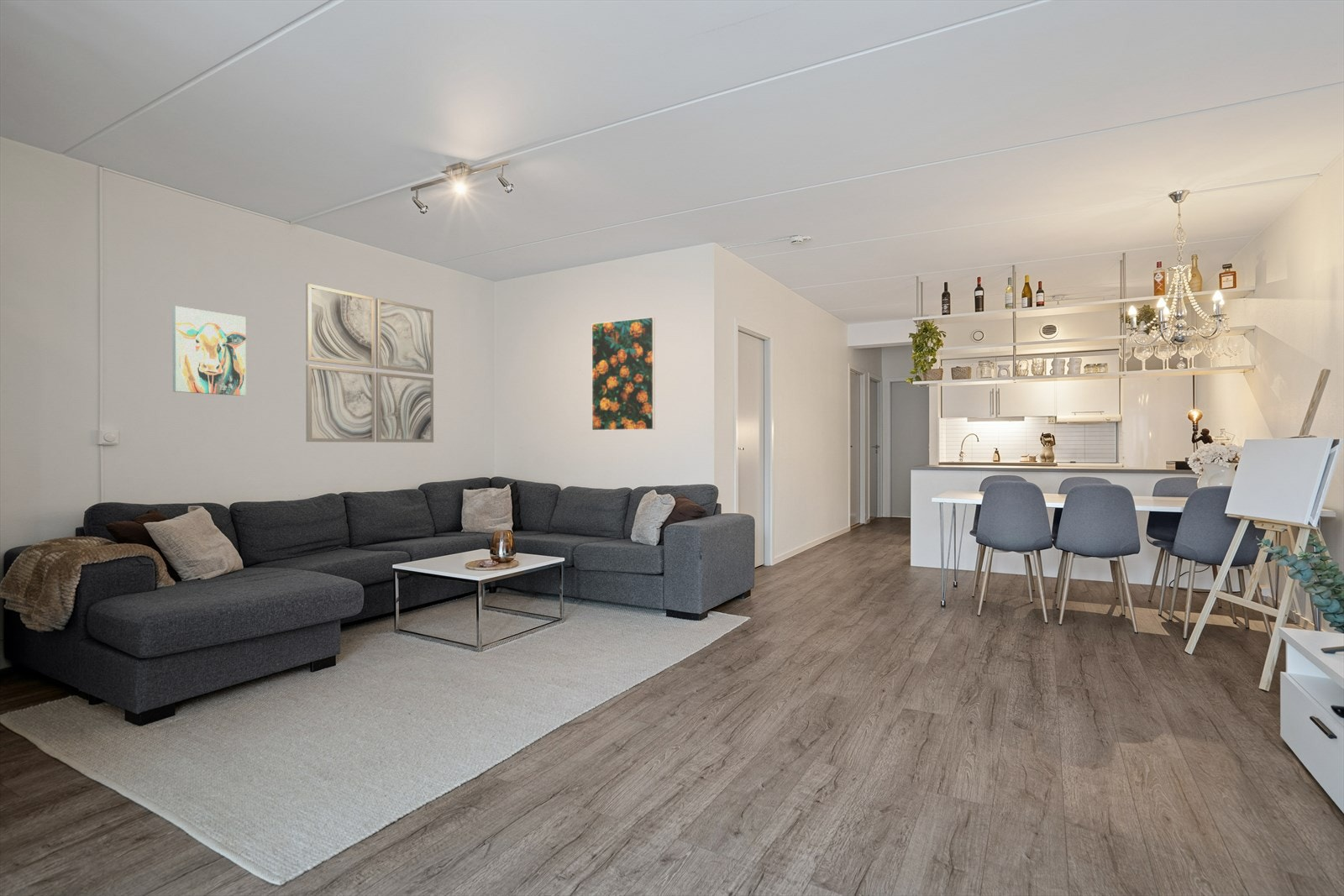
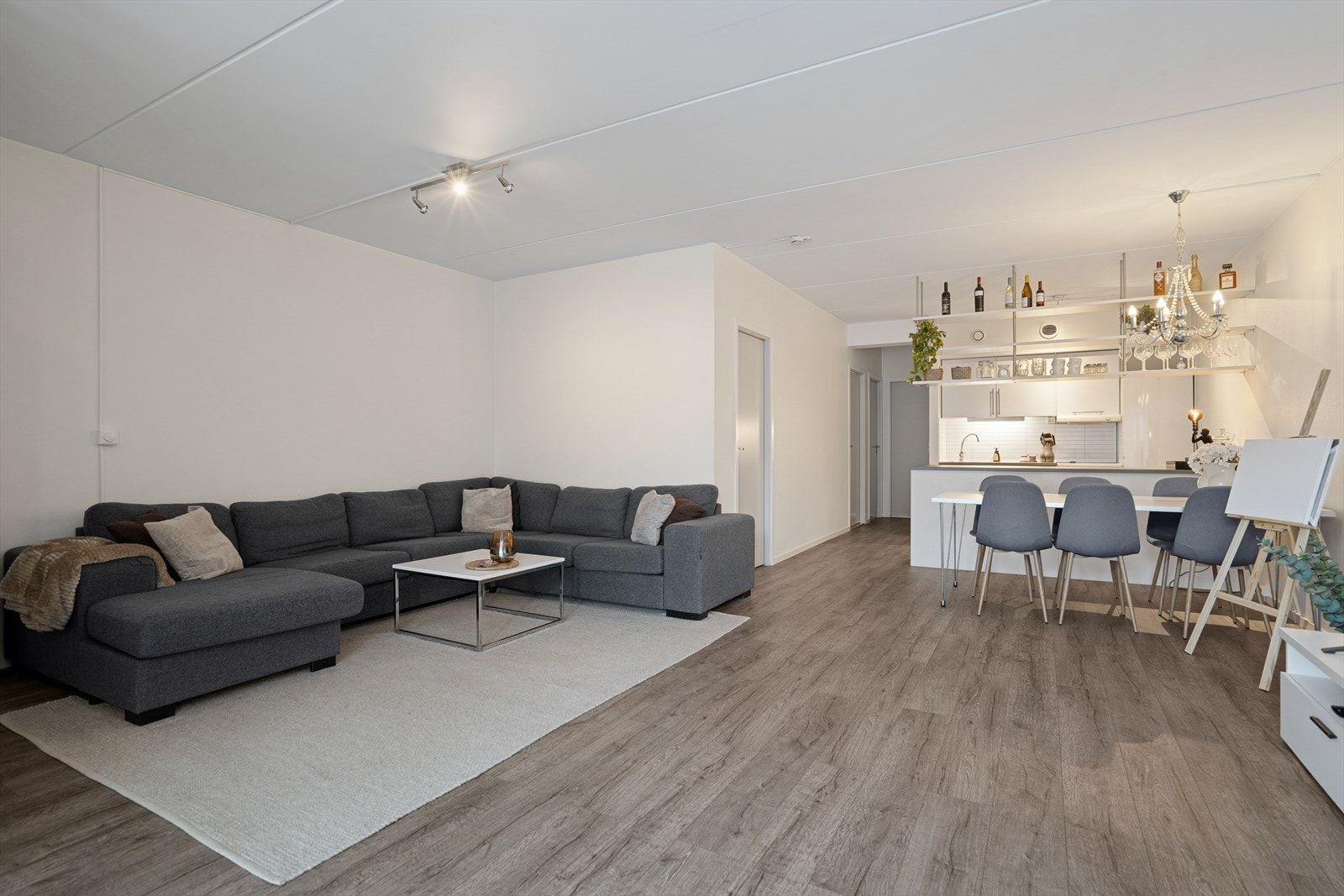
- wall art (210, 353)
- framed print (622, 375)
- wall art (376, 368)
